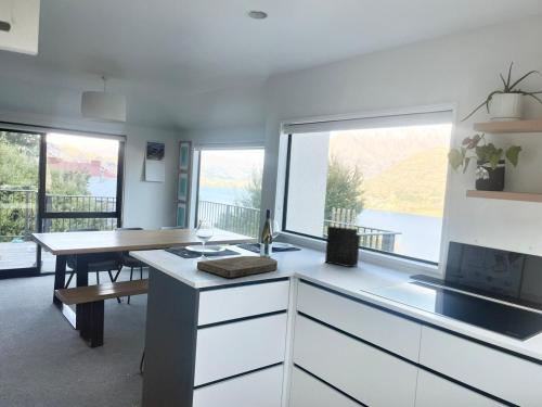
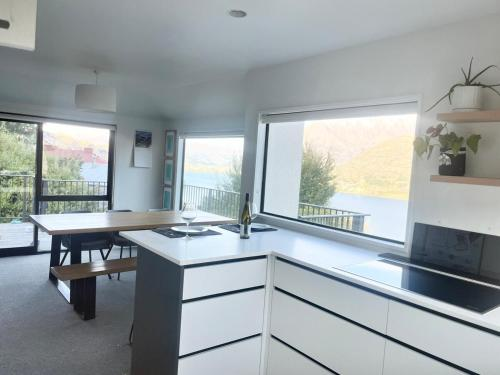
- knife block (344, 236)
- cutting board (243, 265)
